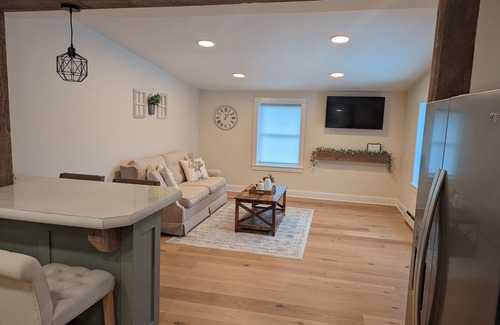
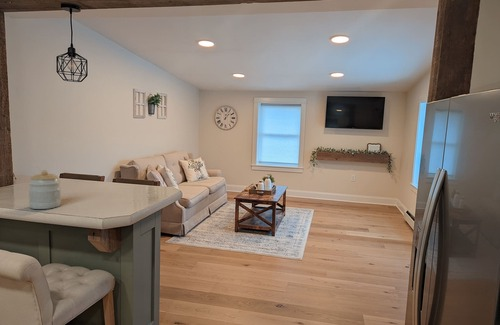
+ jar (45, 188)
